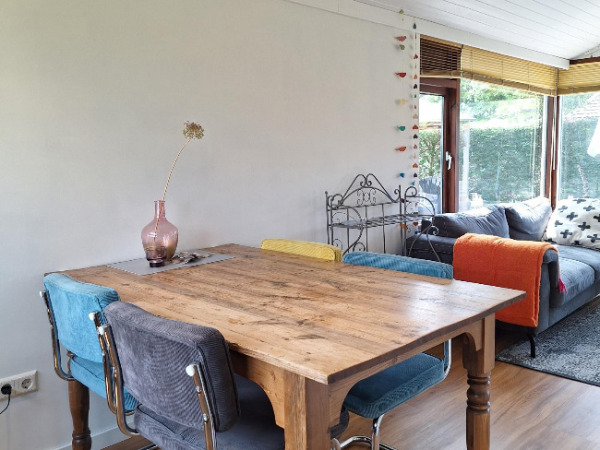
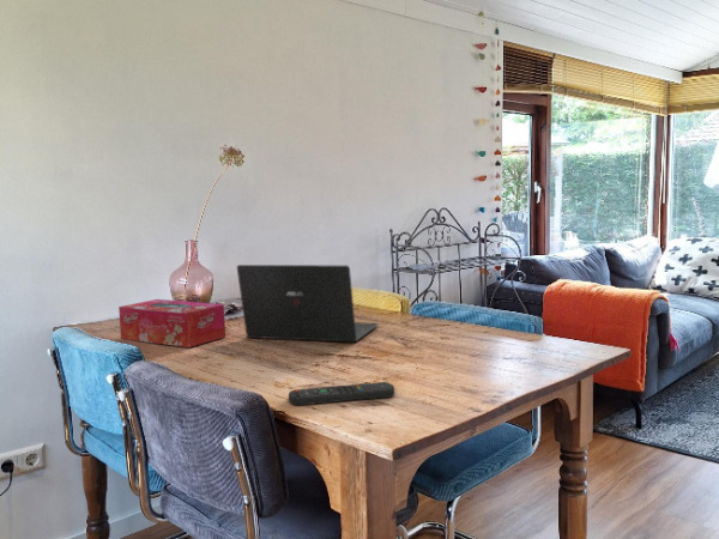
+ tissue box (171, 321)
+ laptop (310, 296)
+ remote control (342, 393)
